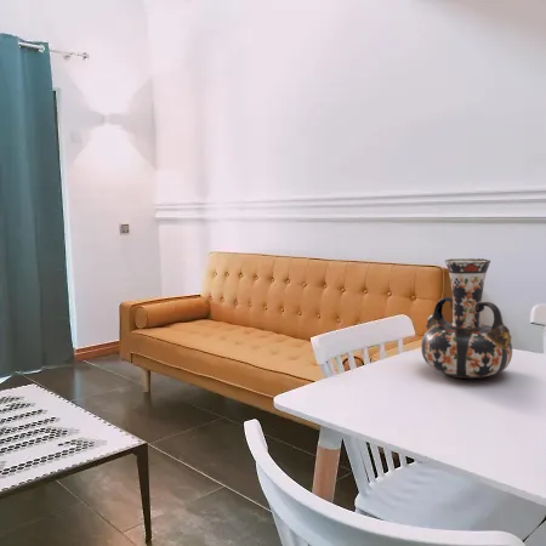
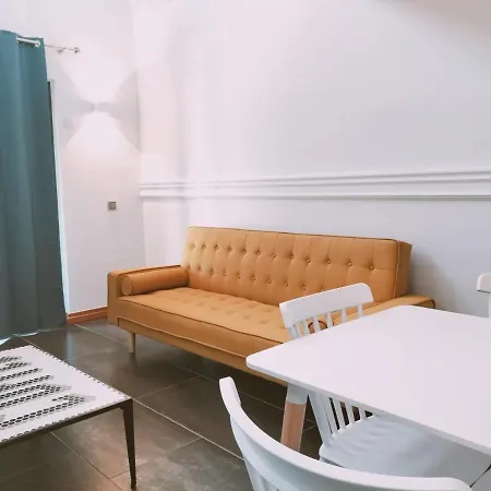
- decorative vase (466, 315)
